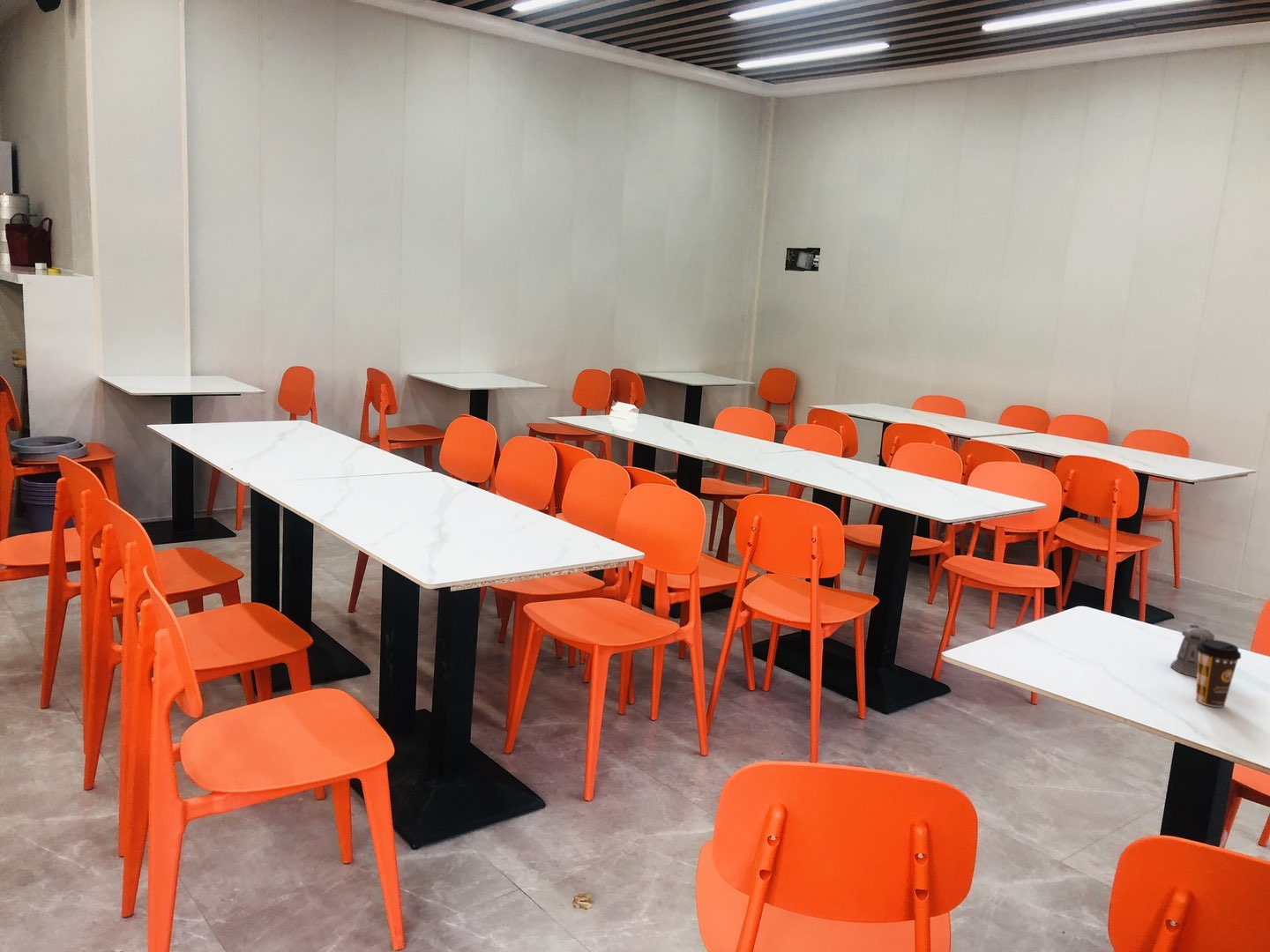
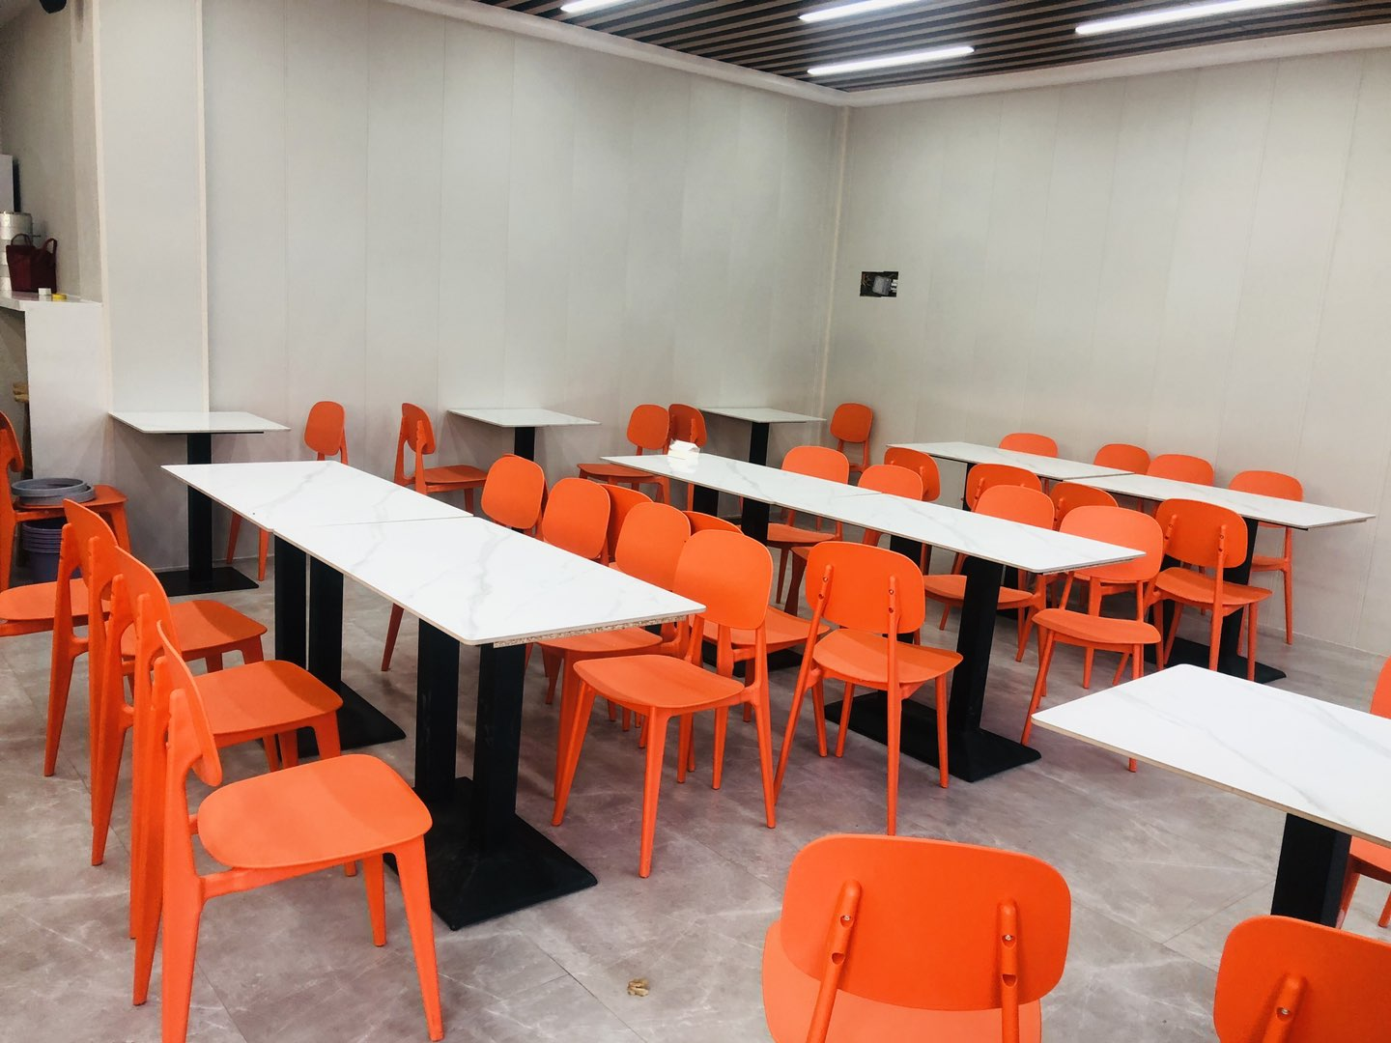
- coffee cup (1214, 673)
- pepper shaker (1197, 650)
